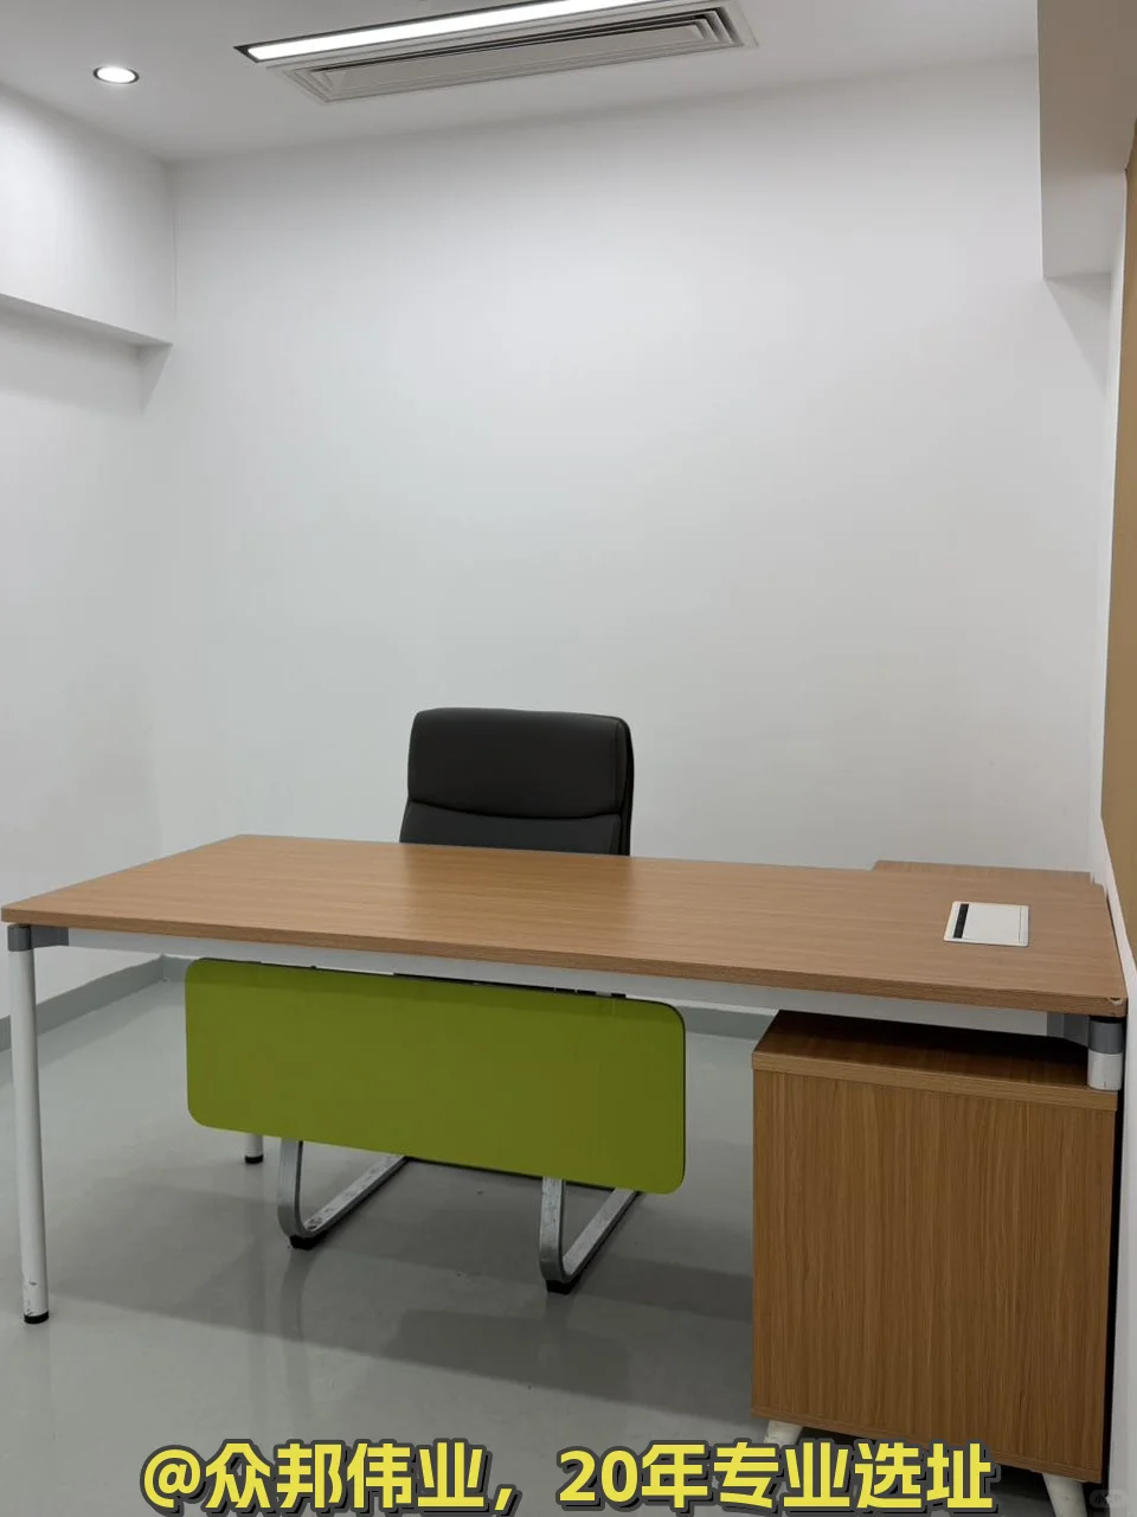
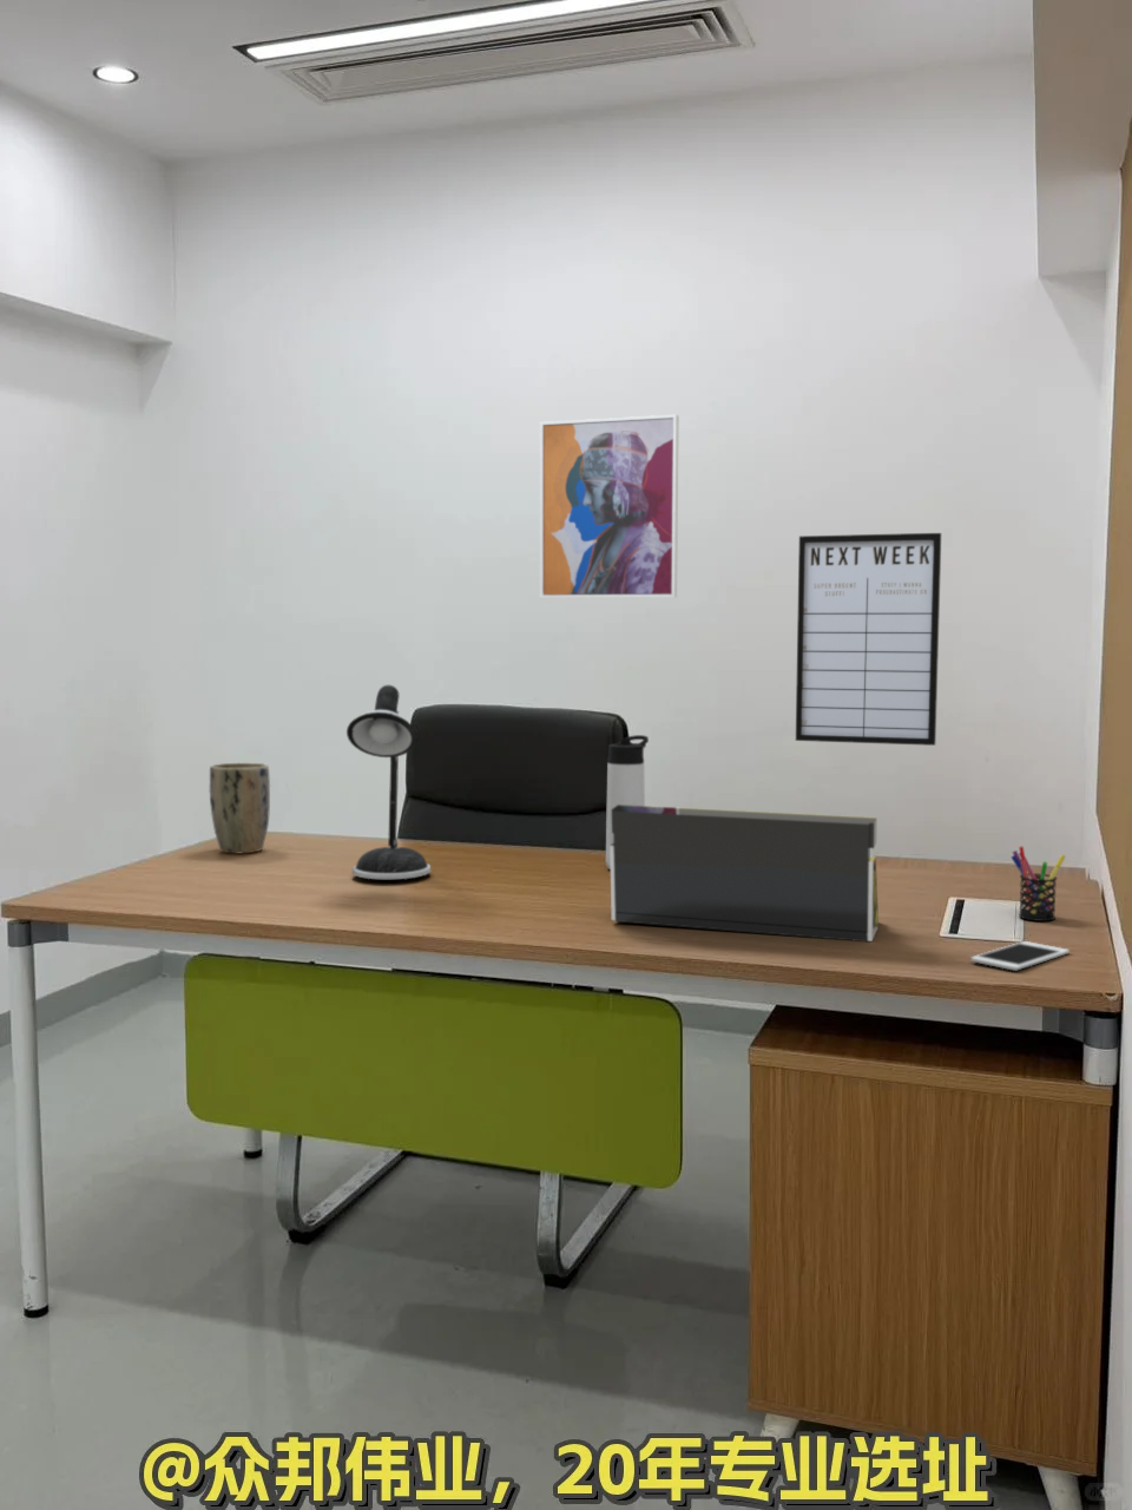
+ thermos bottle (629, 803)
+ wall art (608, 509)
+ desk lamp (390, 780)
+ desk organizer (747, 866)
+ pen holder (1037, 882)
+ writing board (867, 640)
+ cell phone (1020, 955)
+ plant pot (239, 807)
